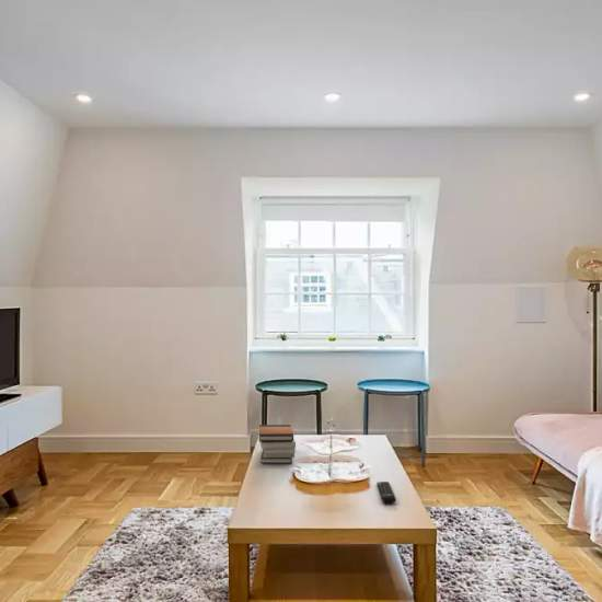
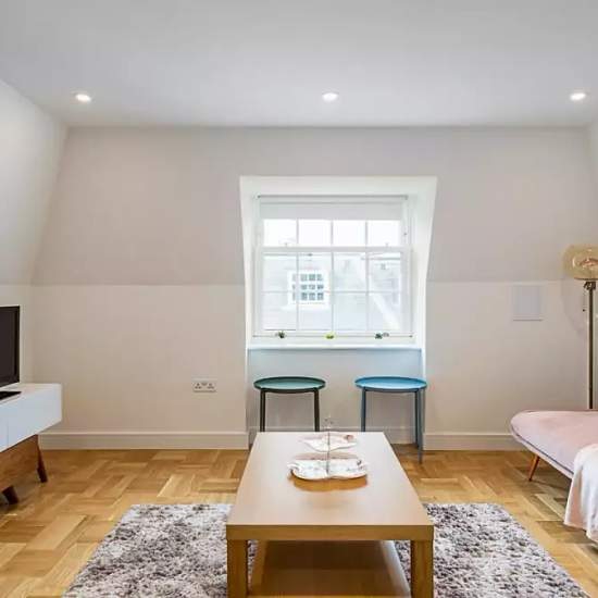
- book stack (276, 443)
- remote control (385, 491)
